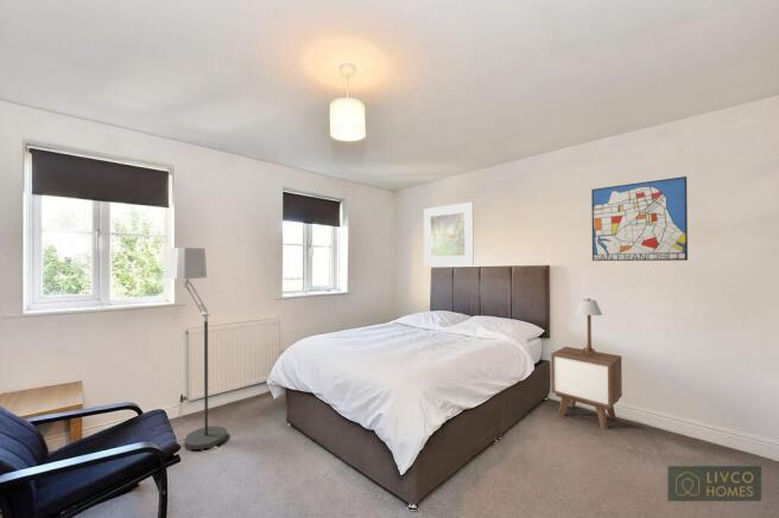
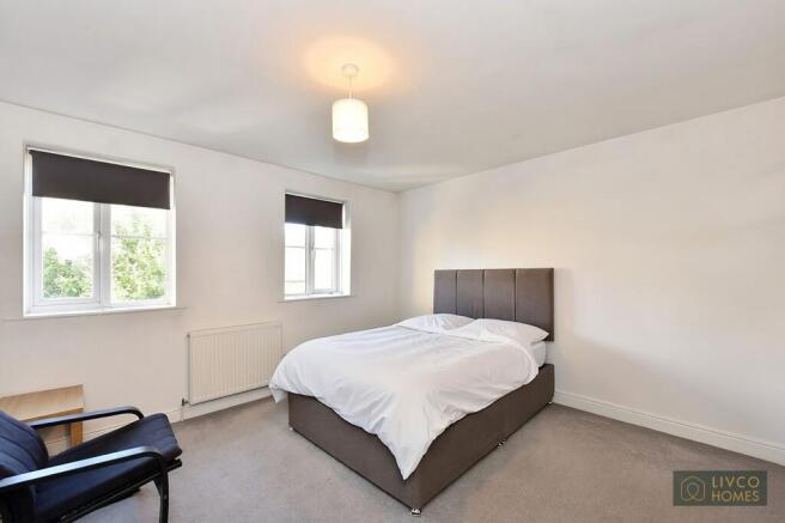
- nightstand (587, 385)
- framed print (446, 235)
- table lamp (589, 326)
- floor lamp (204, 339)
- wall art (635, 222)
